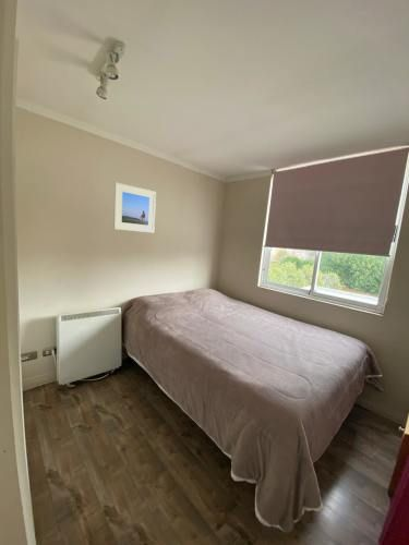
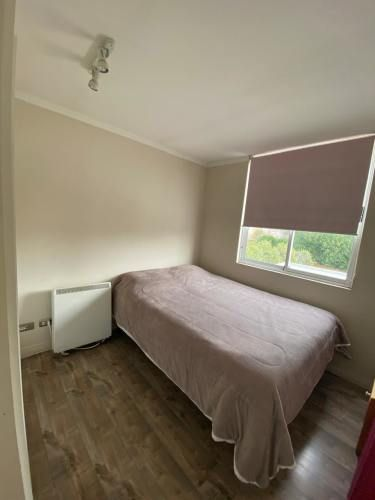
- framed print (135, 209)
